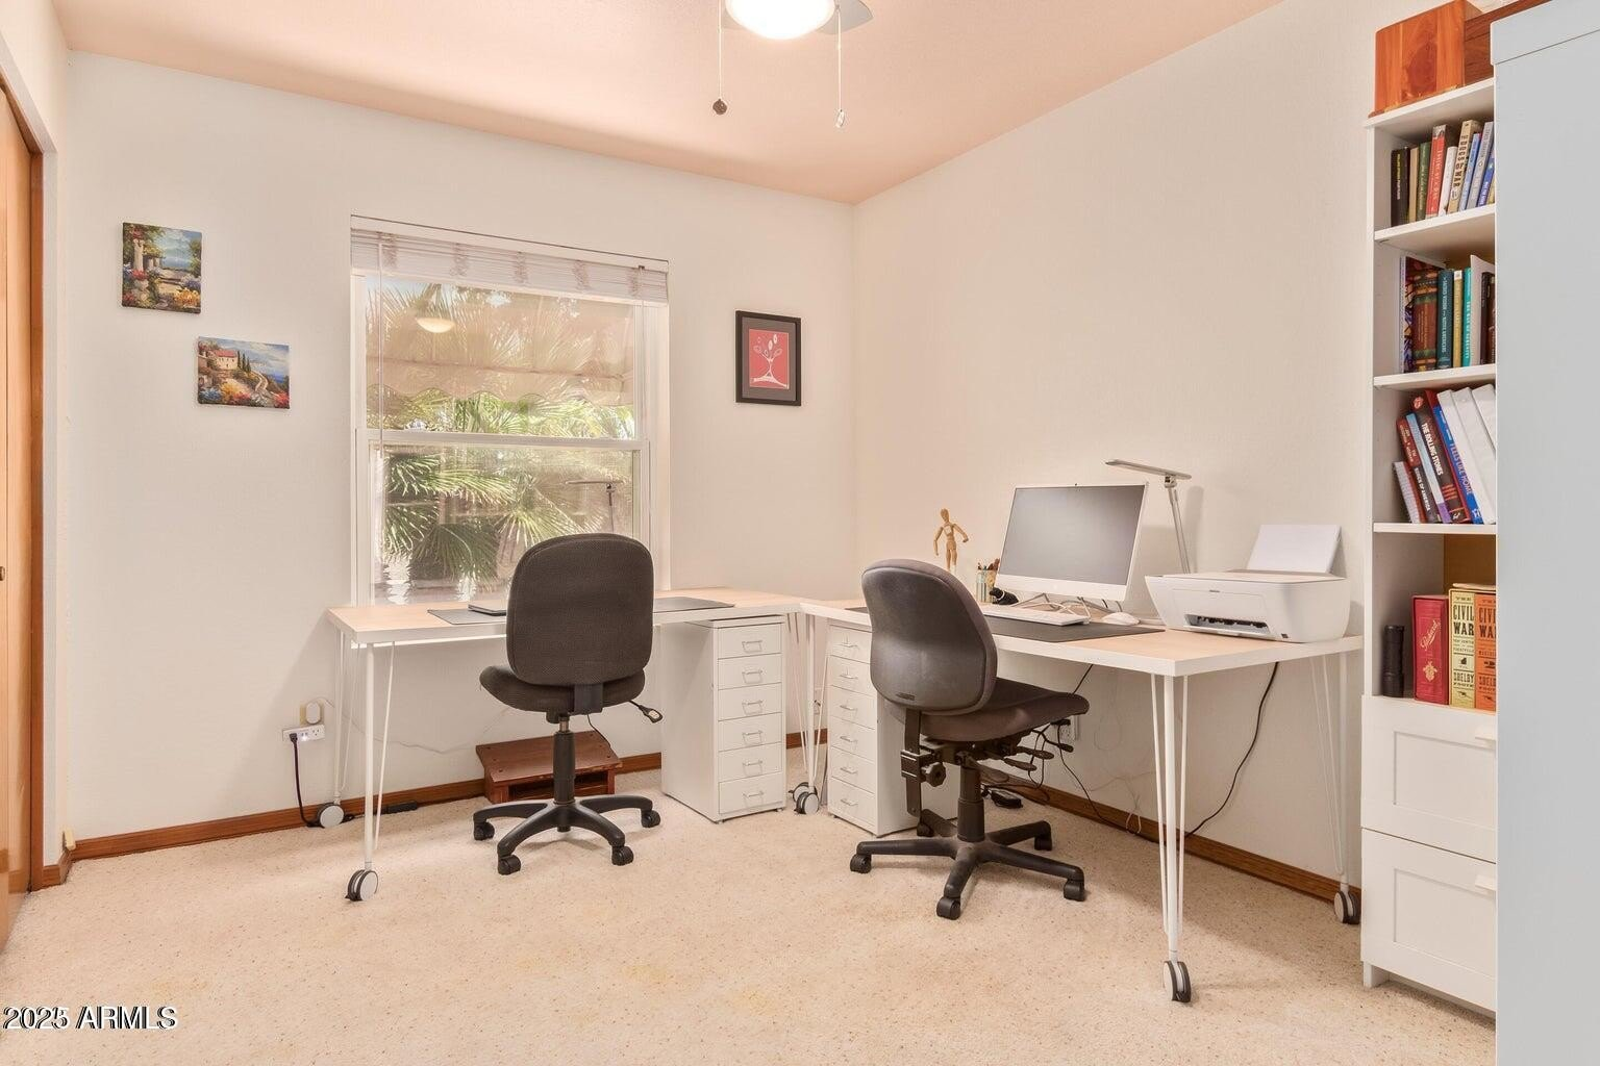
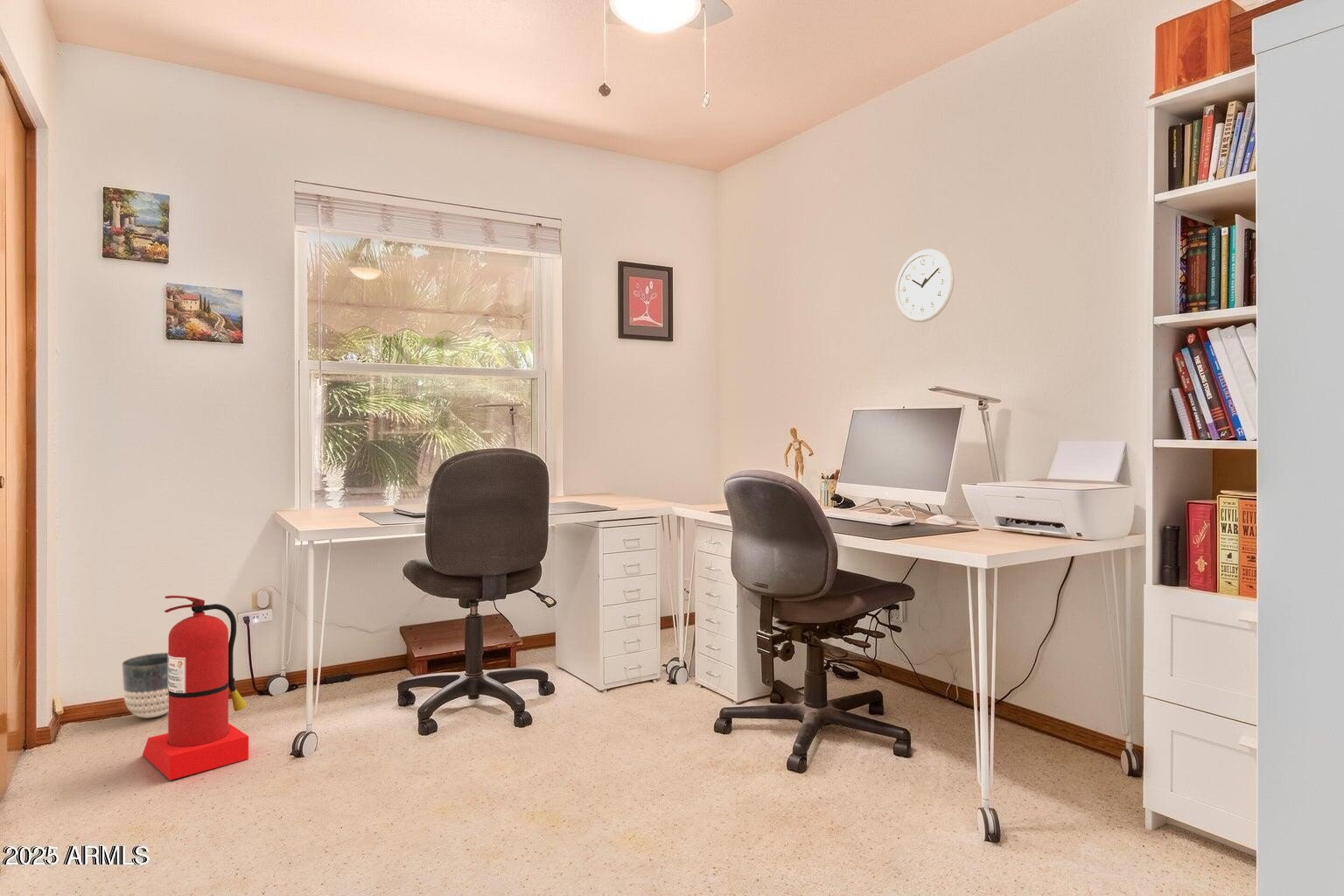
+ planter (153, 687)
+ wall clock (922, 285)
+ fire extinguisher (200, 673)
